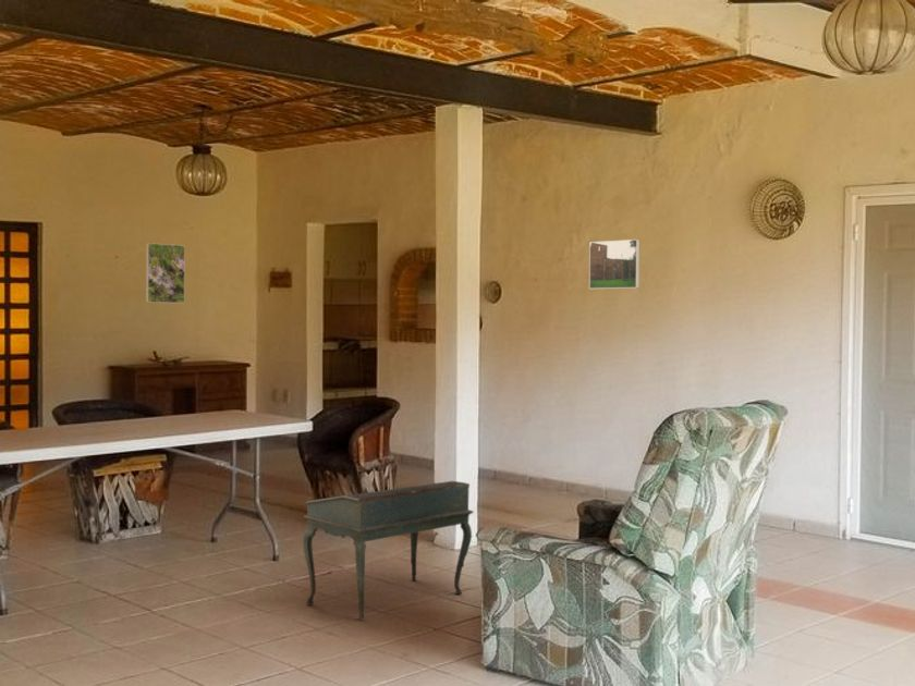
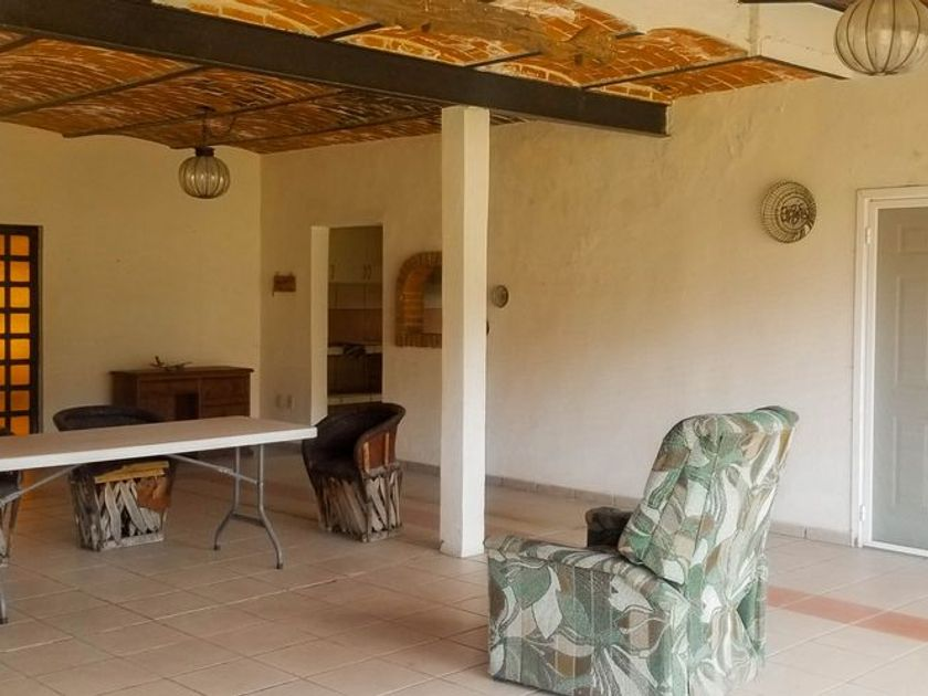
- writing desk (387, 537)
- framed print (166, 273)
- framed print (613, 265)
